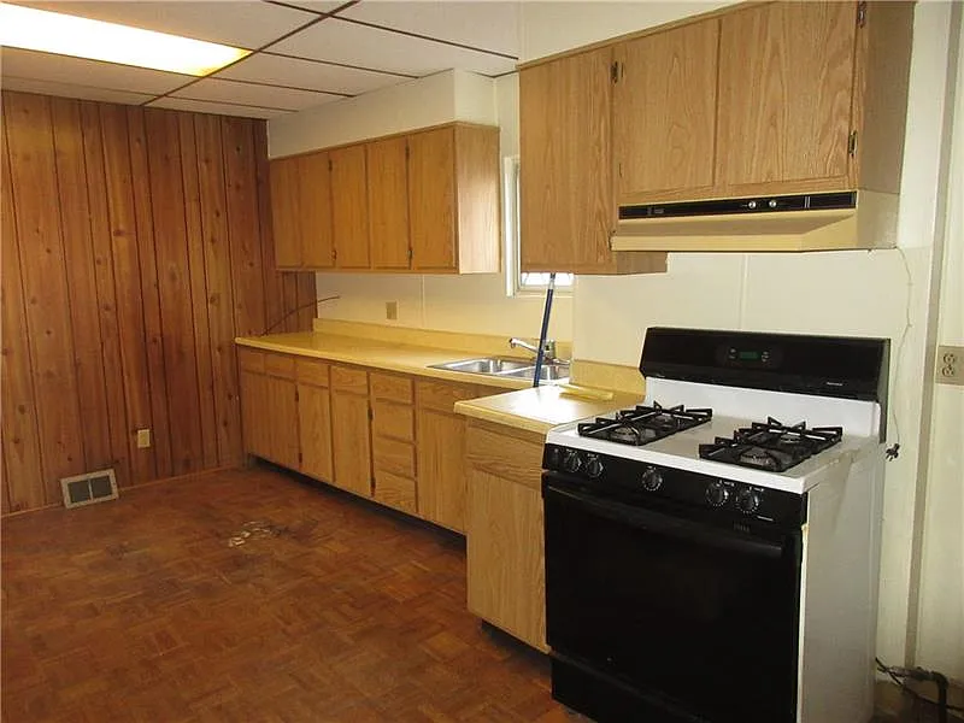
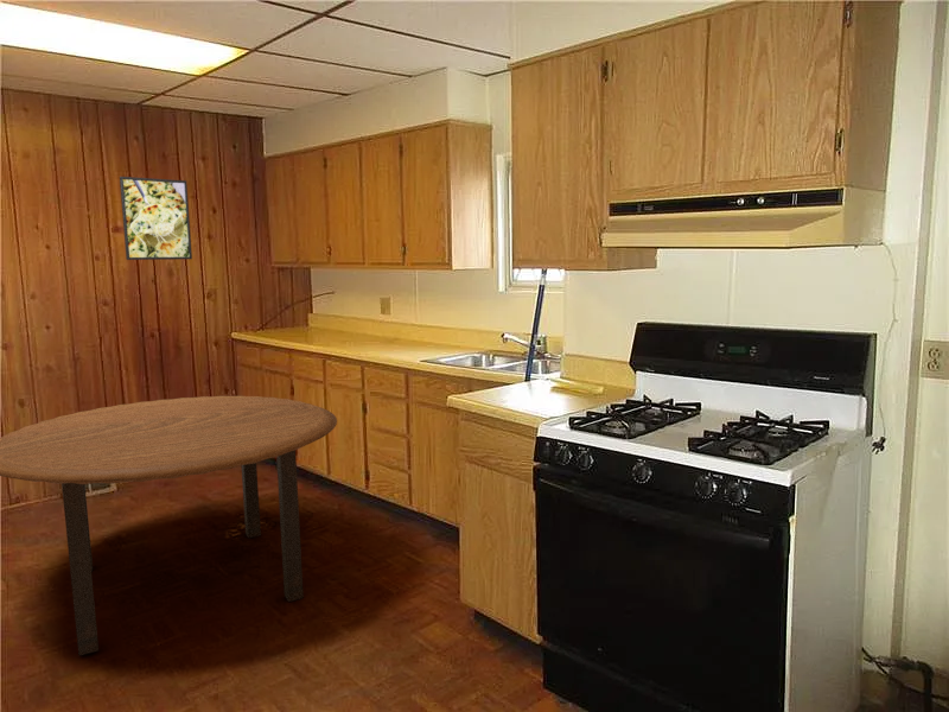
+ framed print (157, 218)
+ dining table (176, 477)
